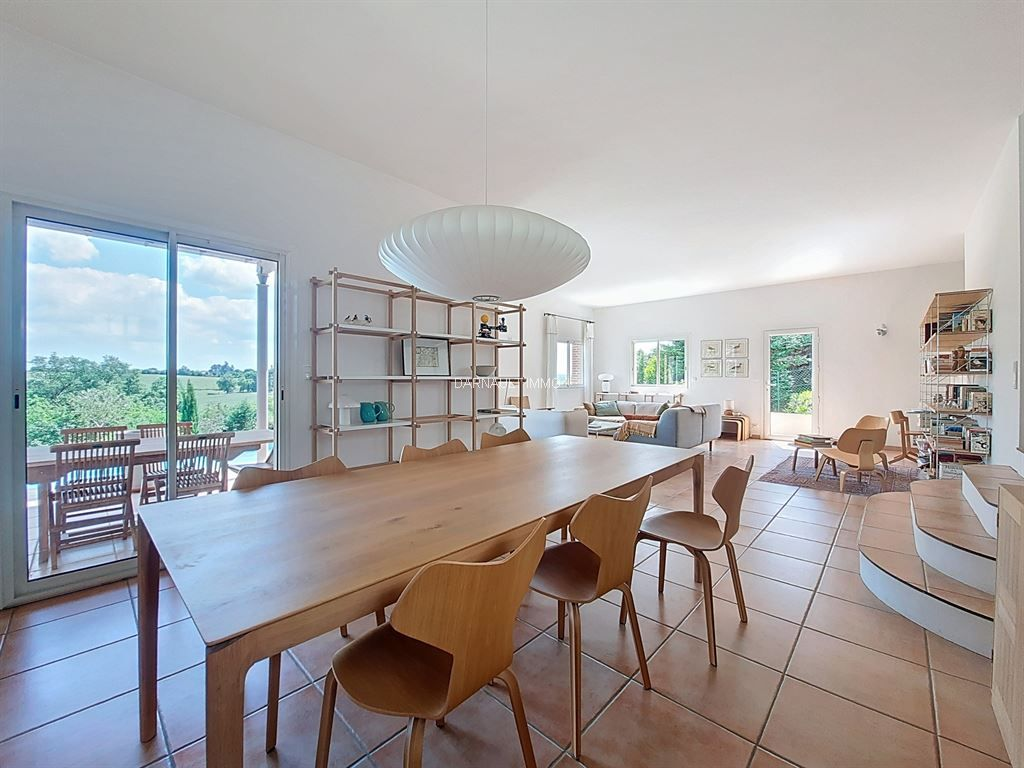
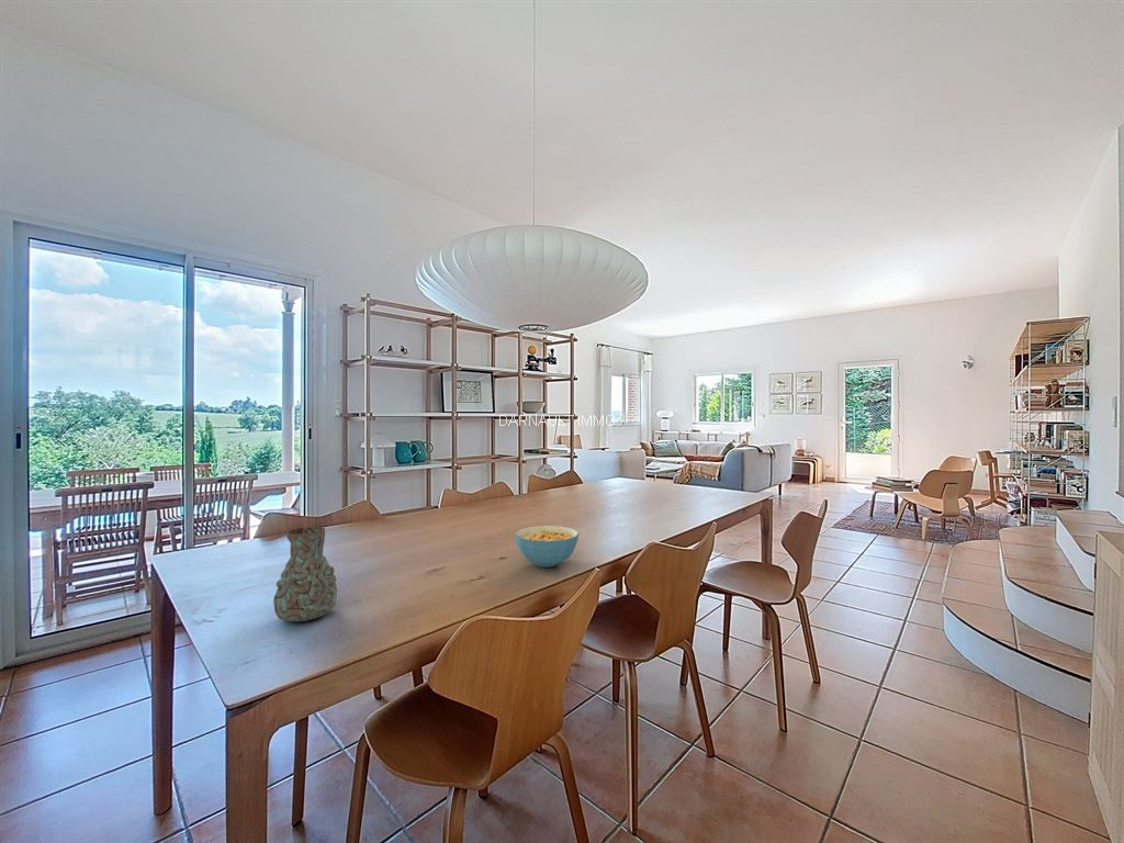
+ cereal bowl (547, 548)
+ decorative vase (305, 573)
